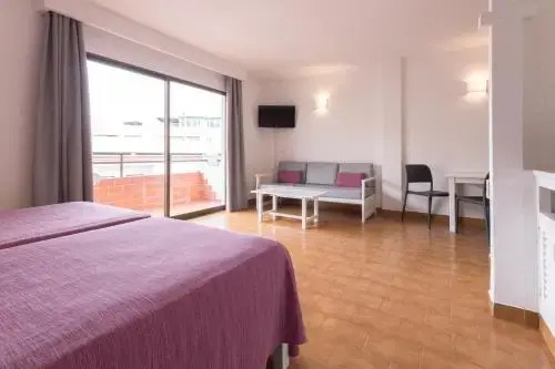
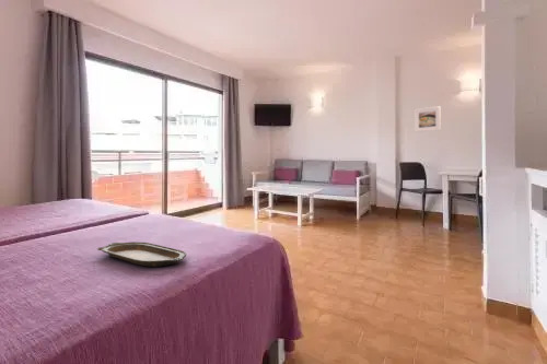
+ serving tray (142, 254)
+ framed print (427, 119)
